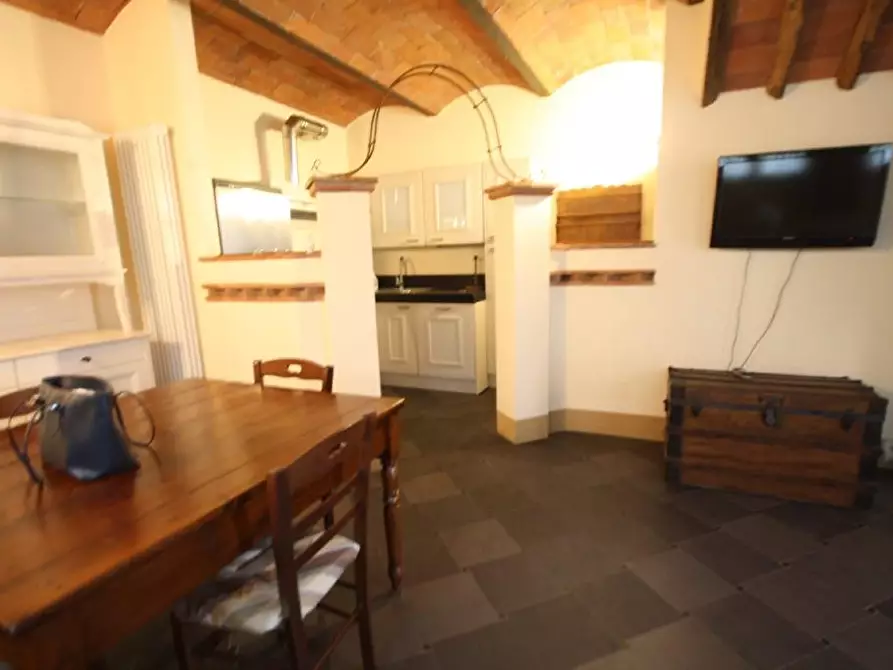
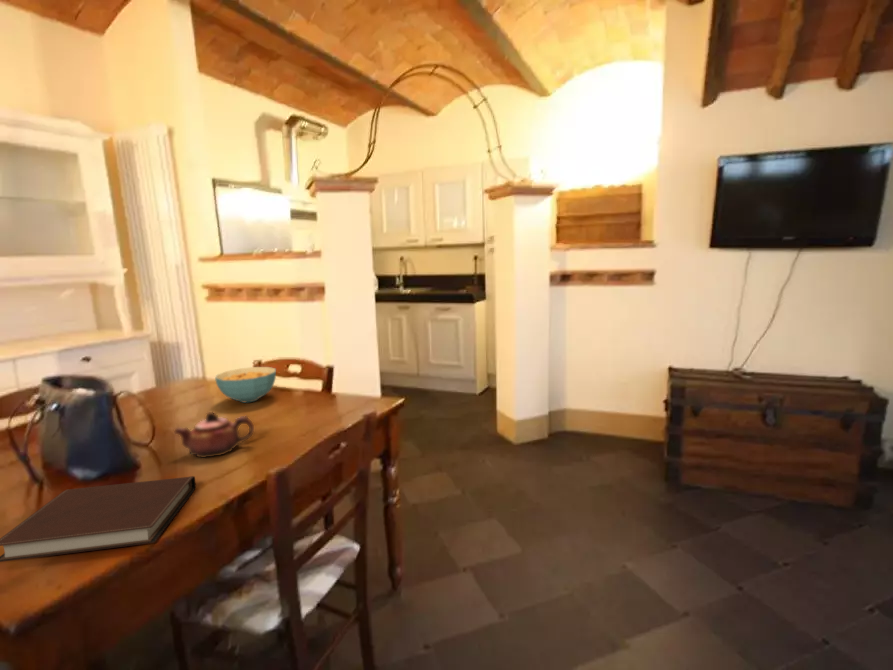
+ cereal bowl (247, 386)
+ teapot (215, 431)
+ notebook (107, 513)
